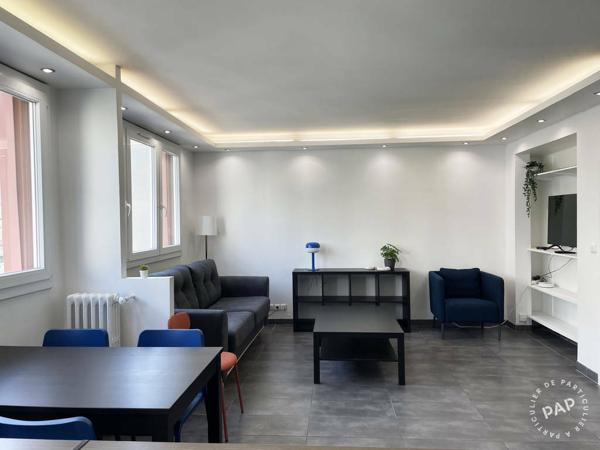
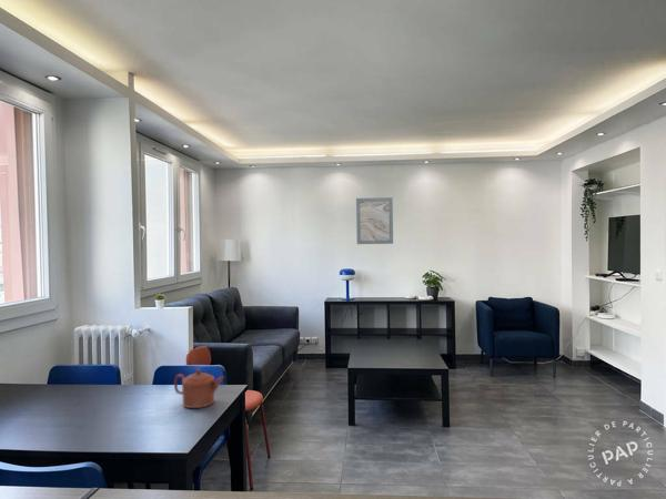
+ teapot (199, 385)
+ wall art (374, 221)
